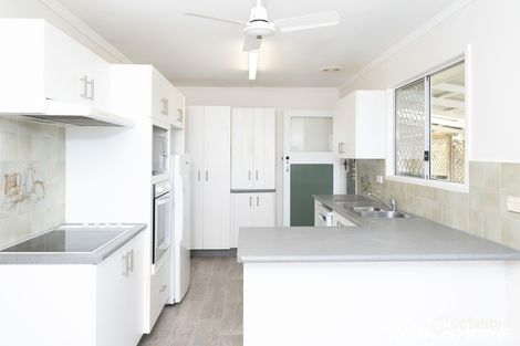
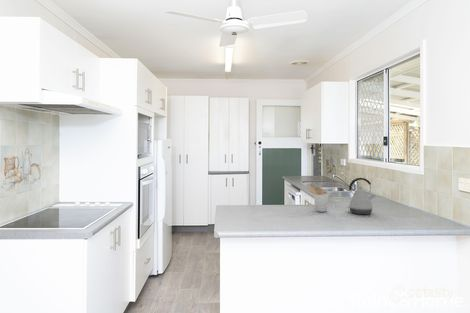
+ utensil holder (317, 198)
+ kettle (361, 195)
